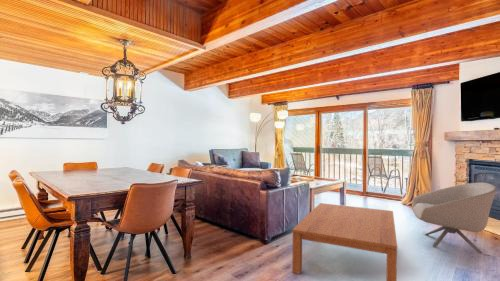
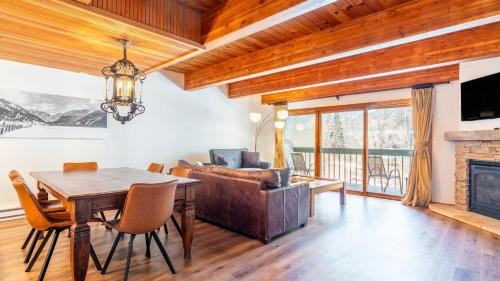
- armchair (446, 211)
- coffee table (348, 238)
